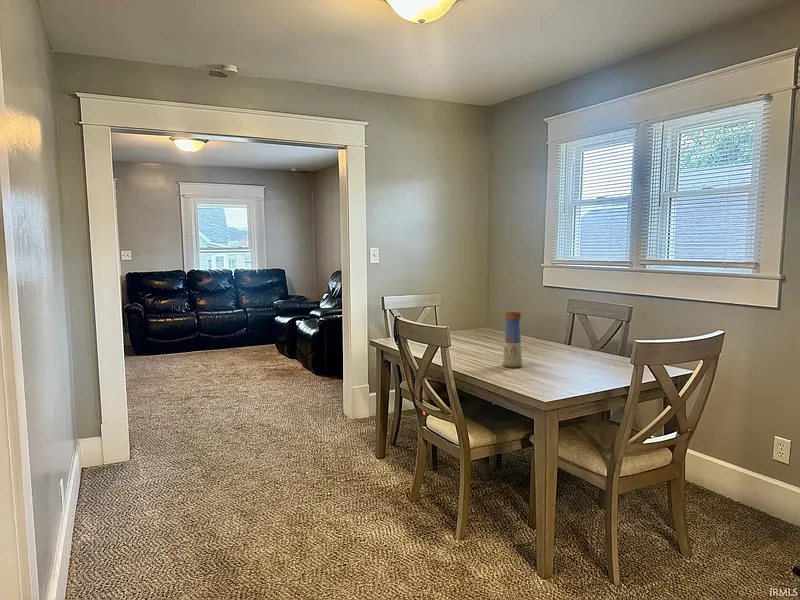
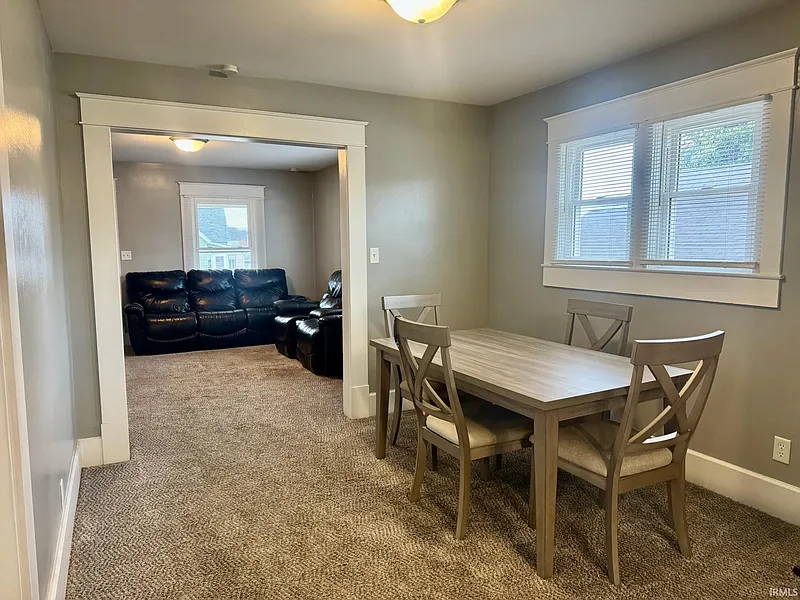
- vase (512, 339)
